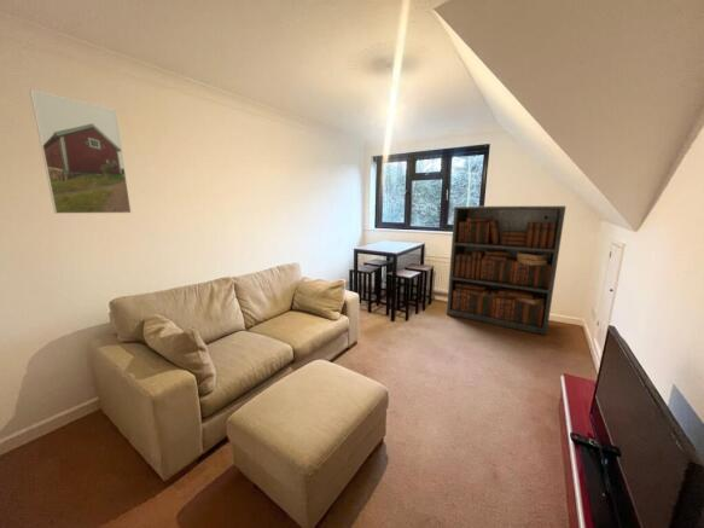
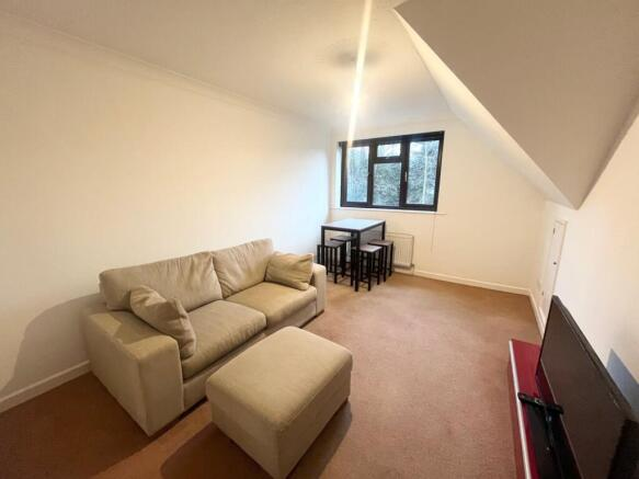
- bookcase (501, 263)
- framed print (86, 158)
